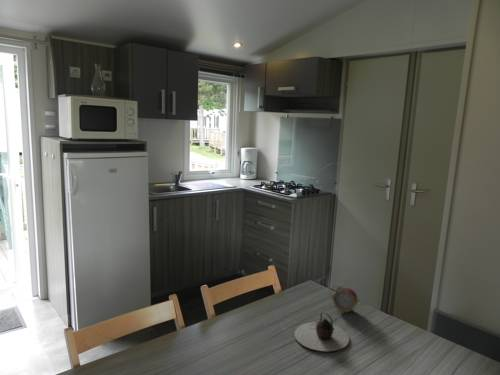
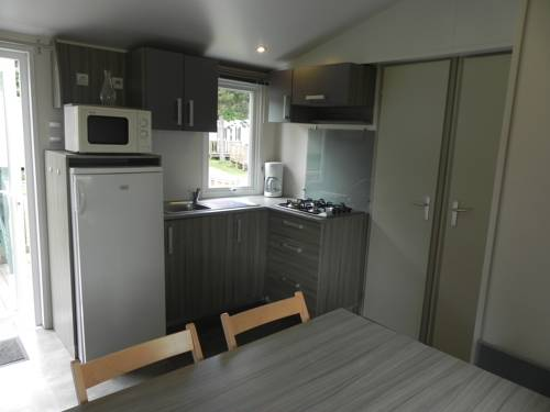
- alarm clock (344, 297)
- teapot (322, 324)
